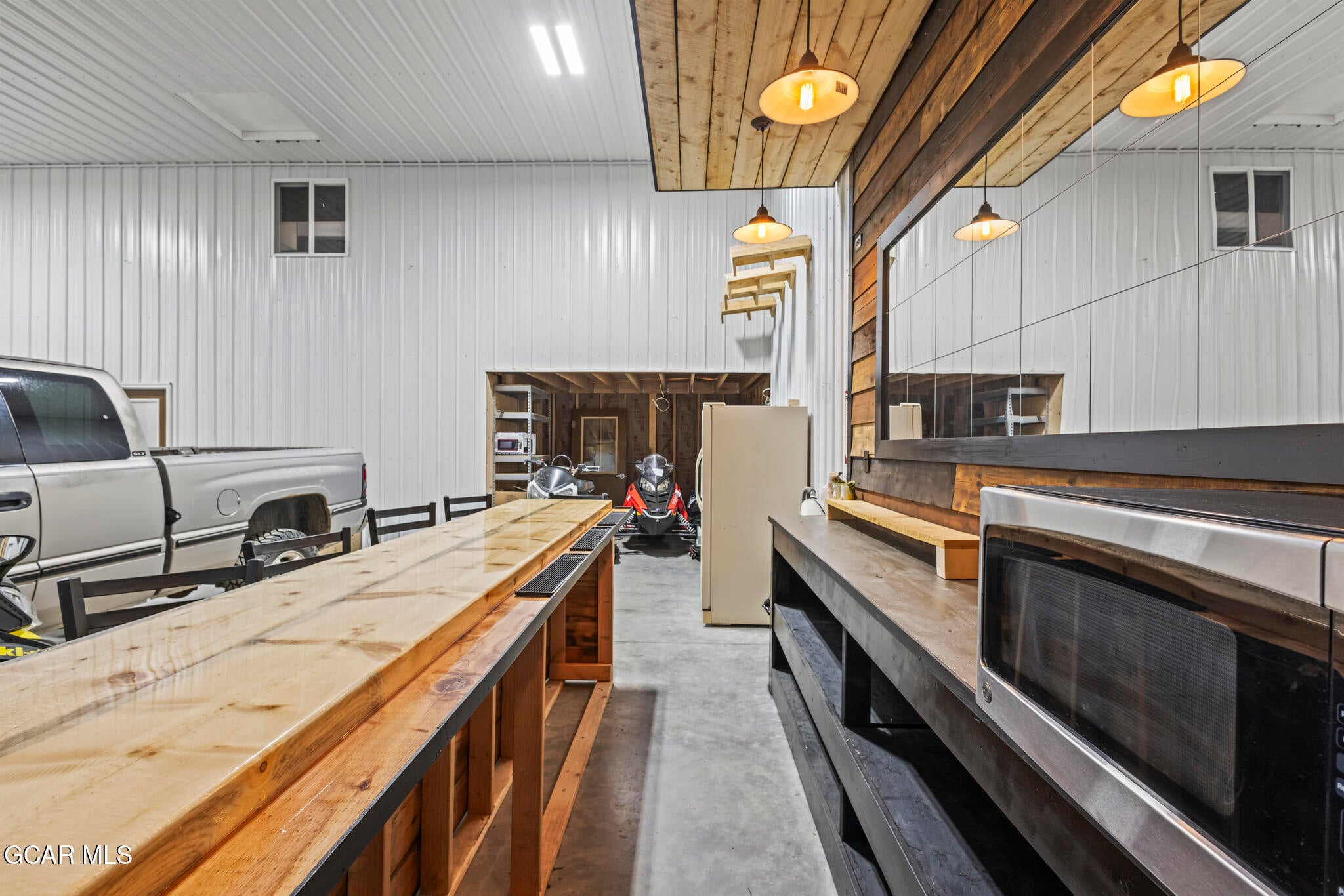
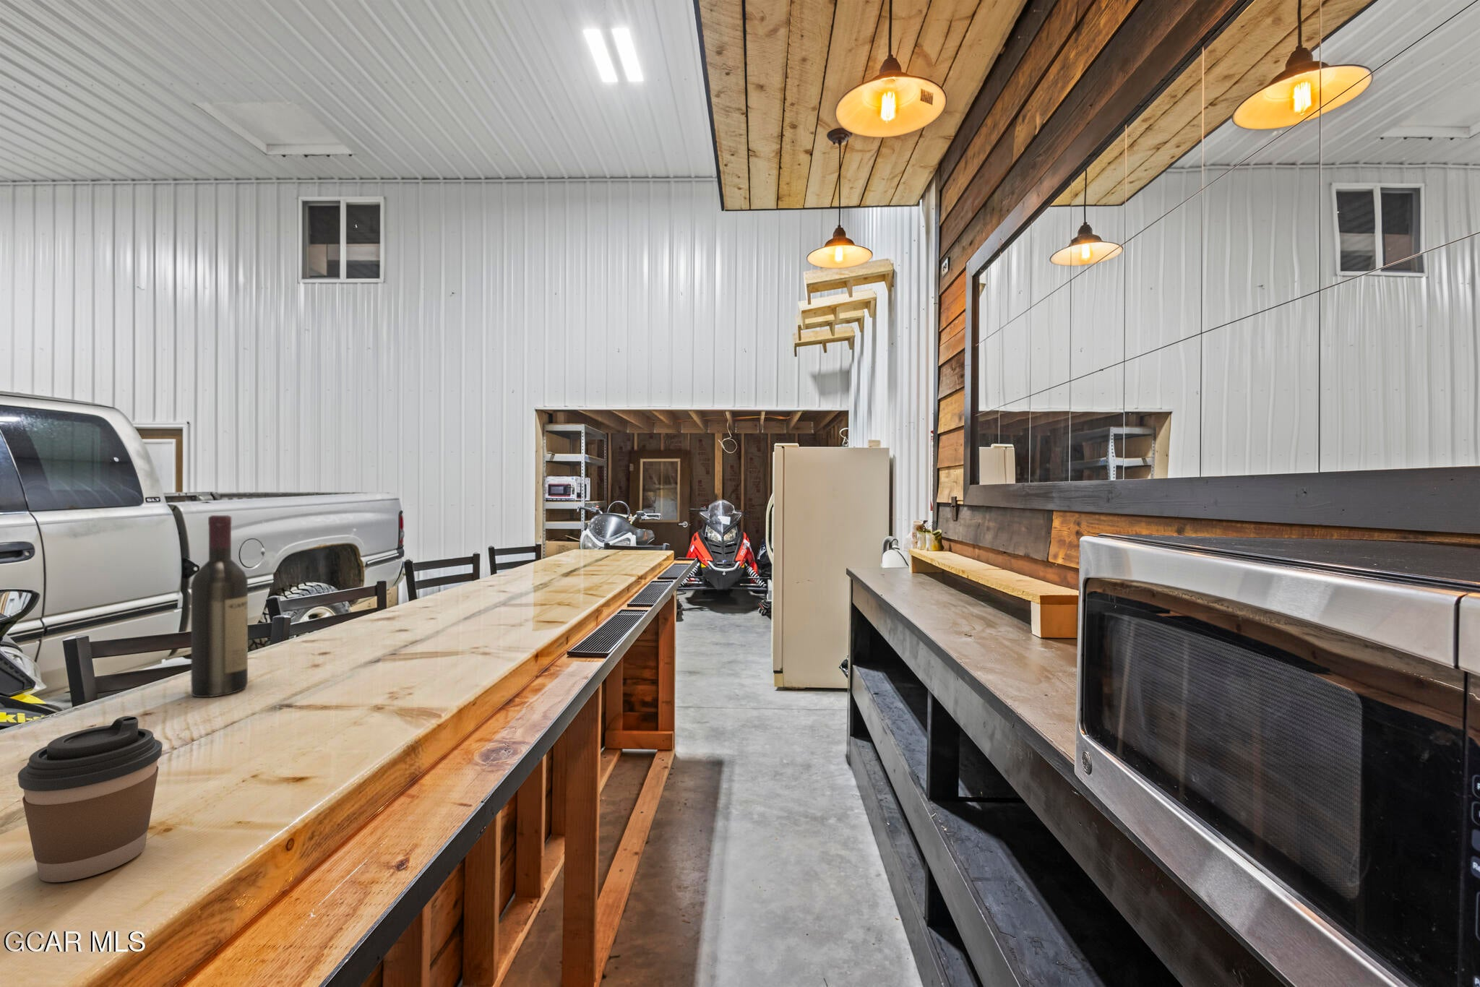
+ coffee cup (94, 793)
+ wine bottle (220, 603)
